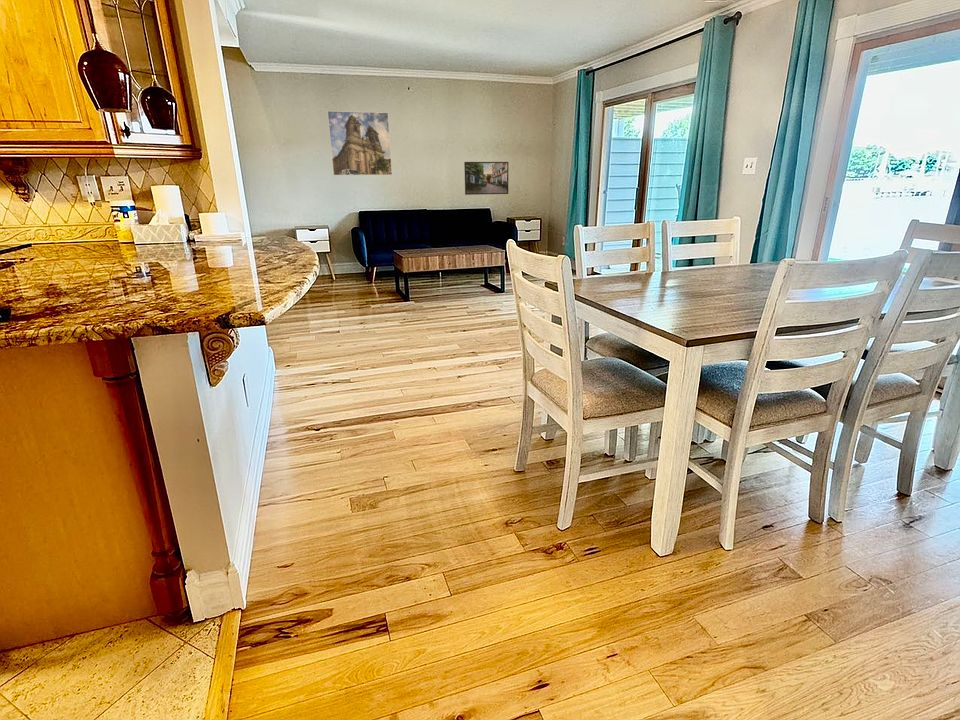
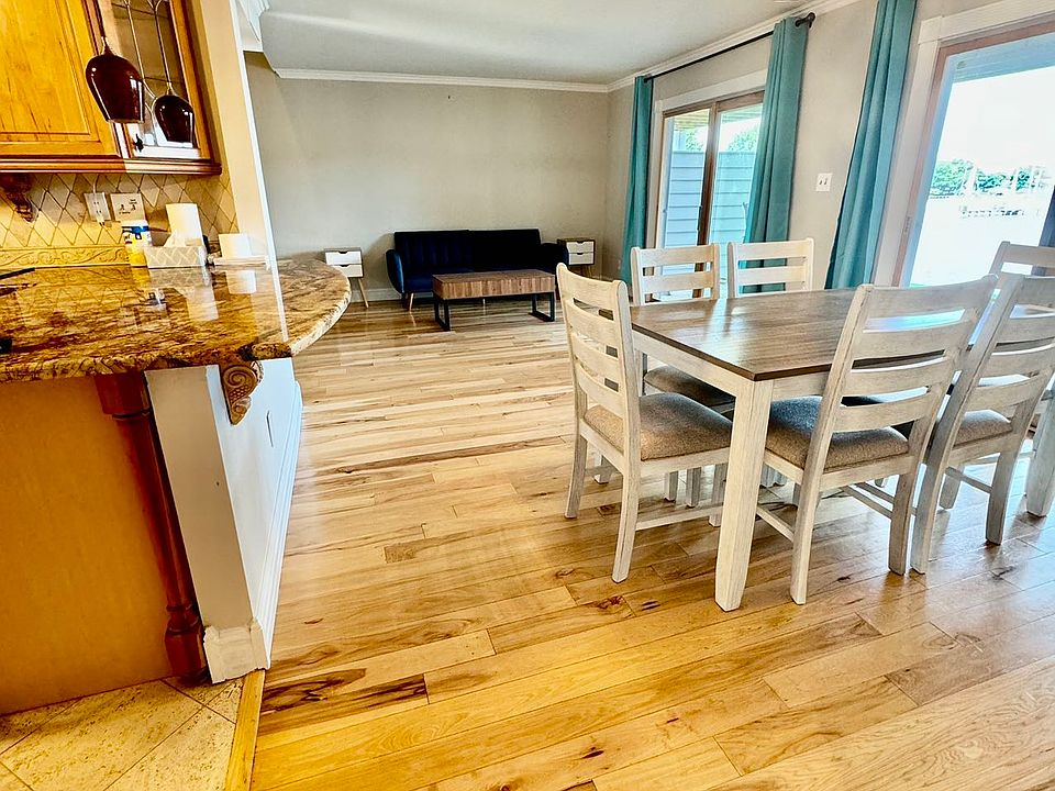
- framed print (360, 144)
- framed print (486, 178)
